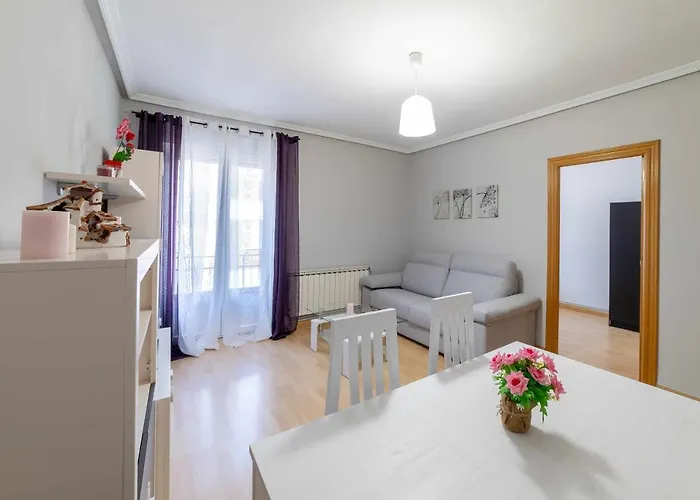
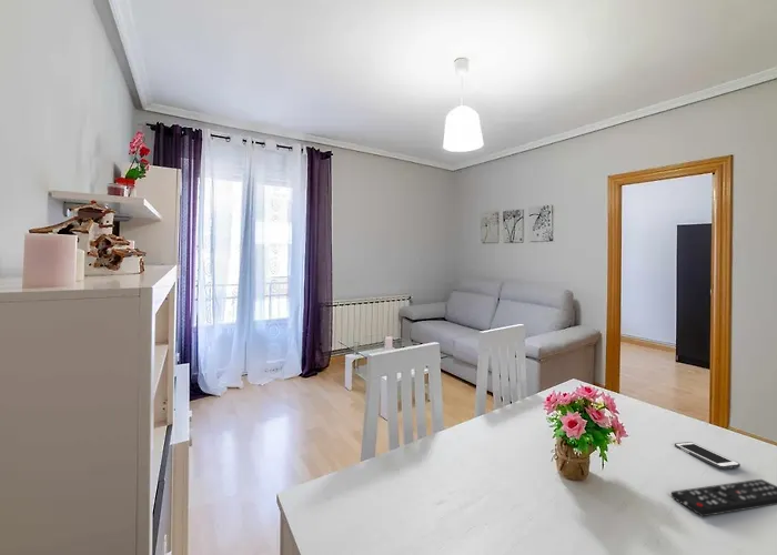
+ cell phone (705, 454)
+ remote control (733, 495)
